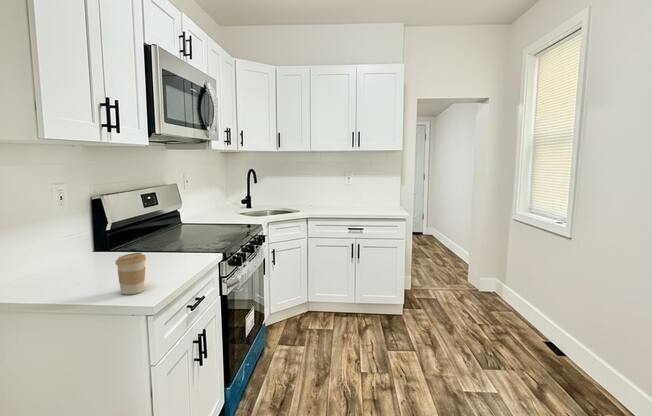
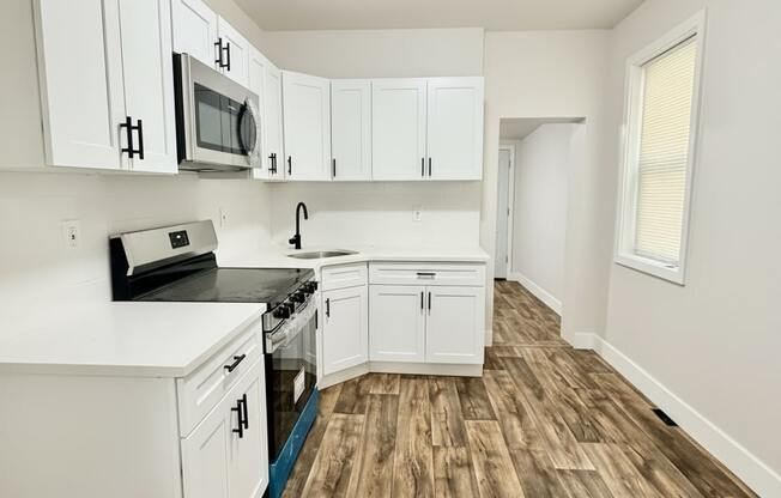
- coffee cup (131, 272)
